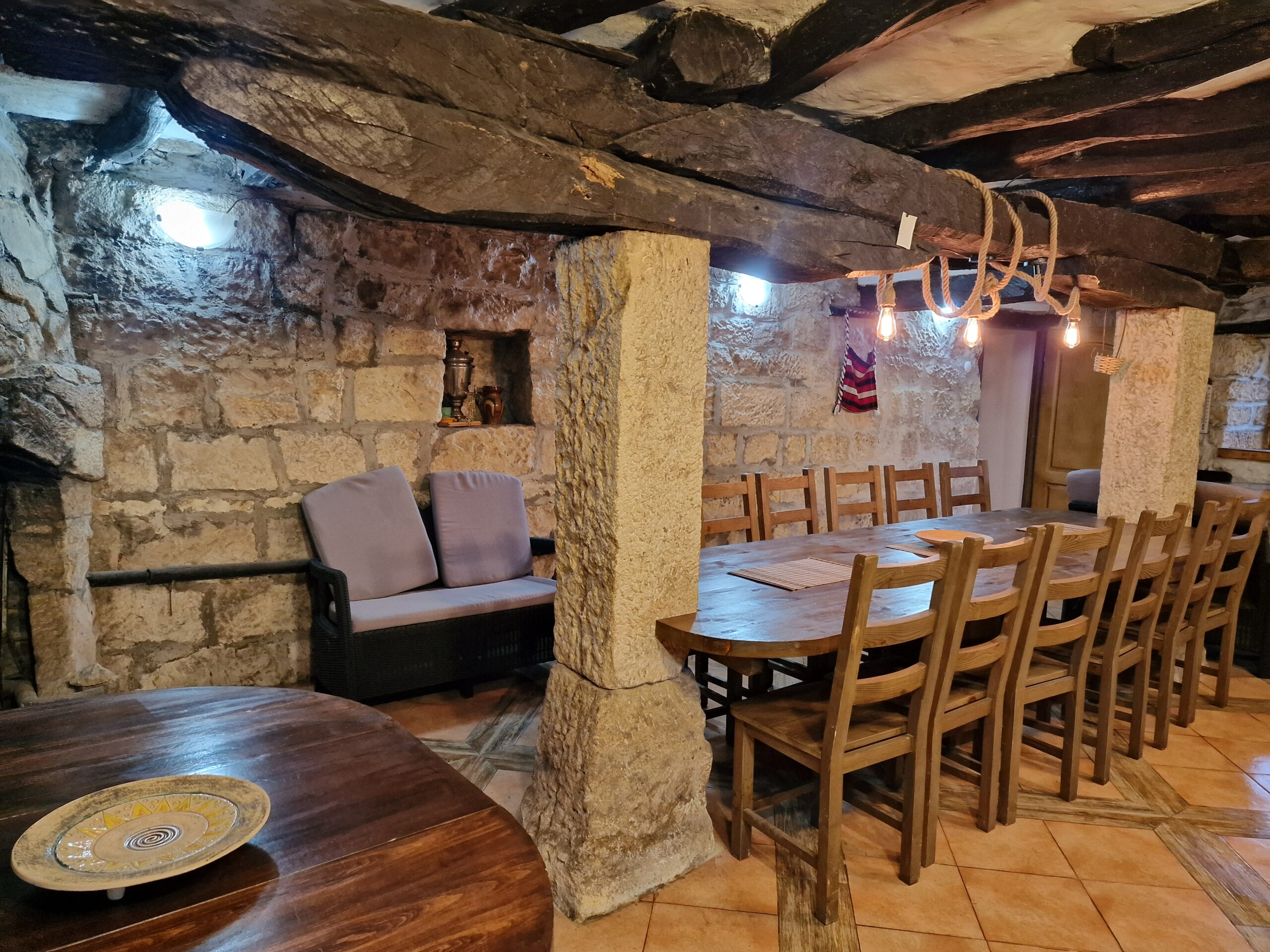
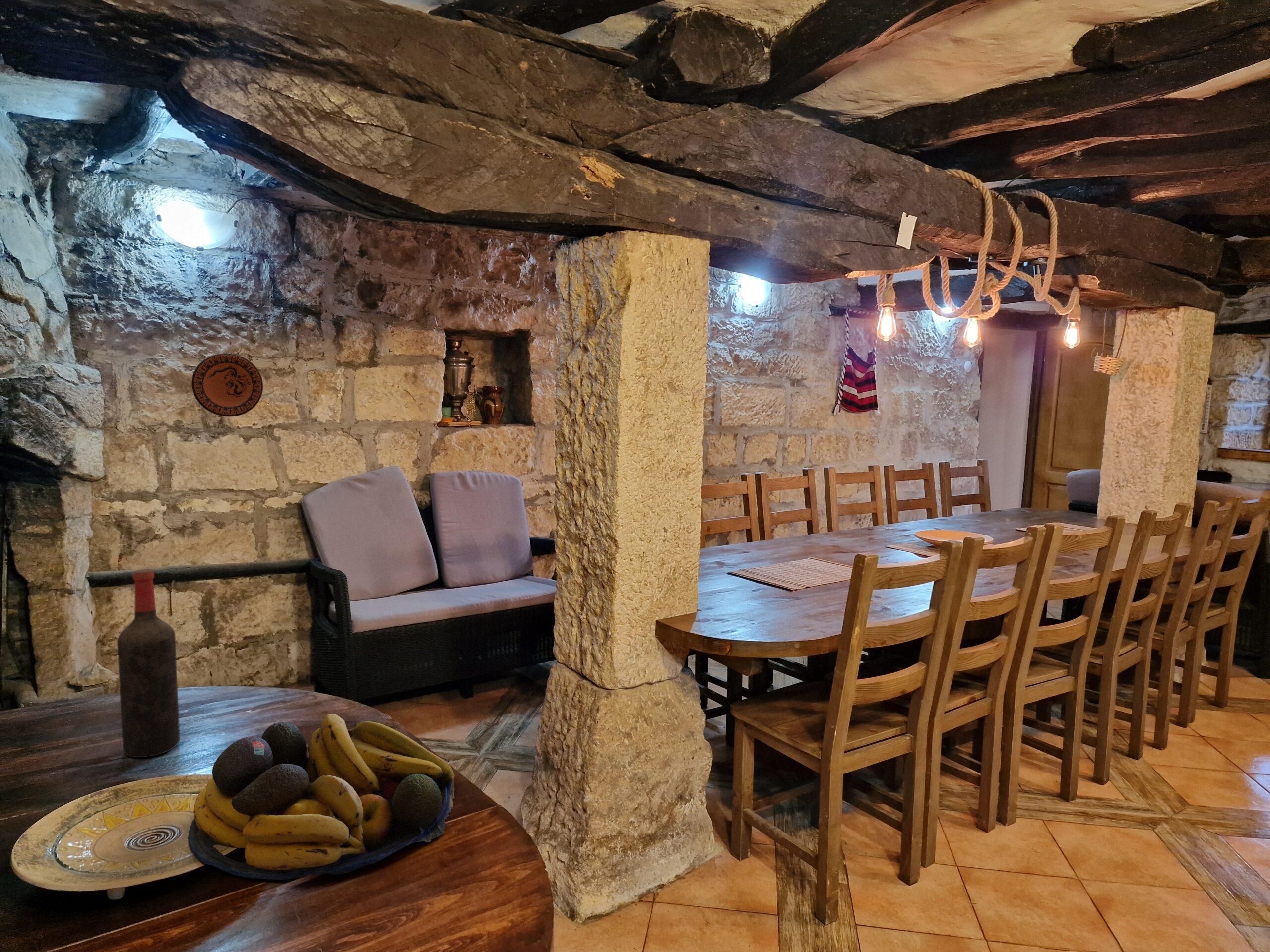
+ wine bottle (147, 660)
+ fruit bowl (326, 770)
+ decorative plate (228, 385)
